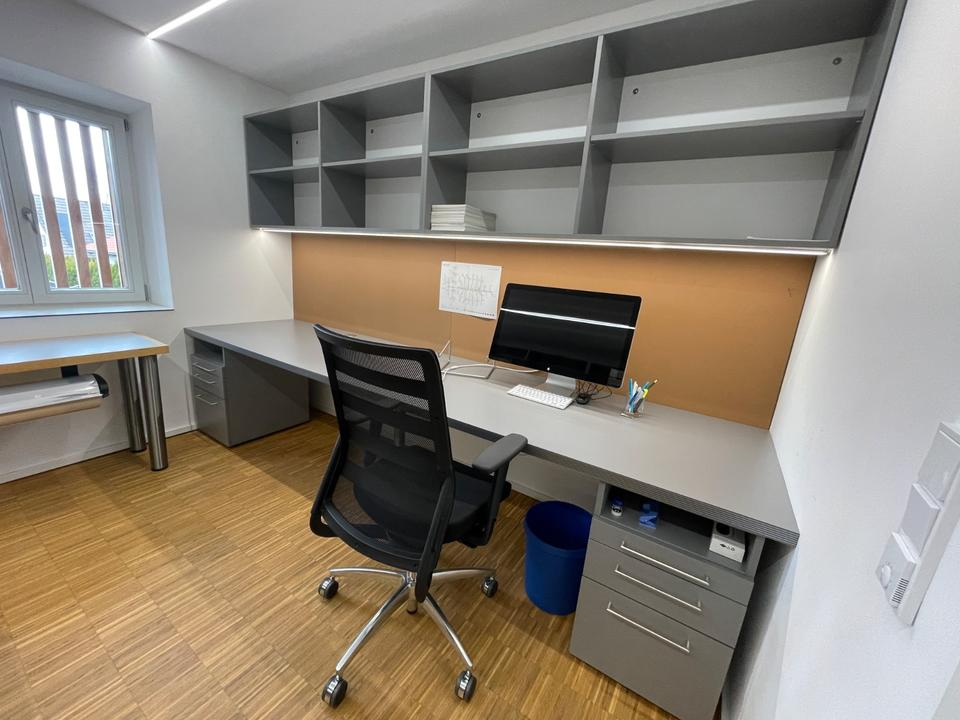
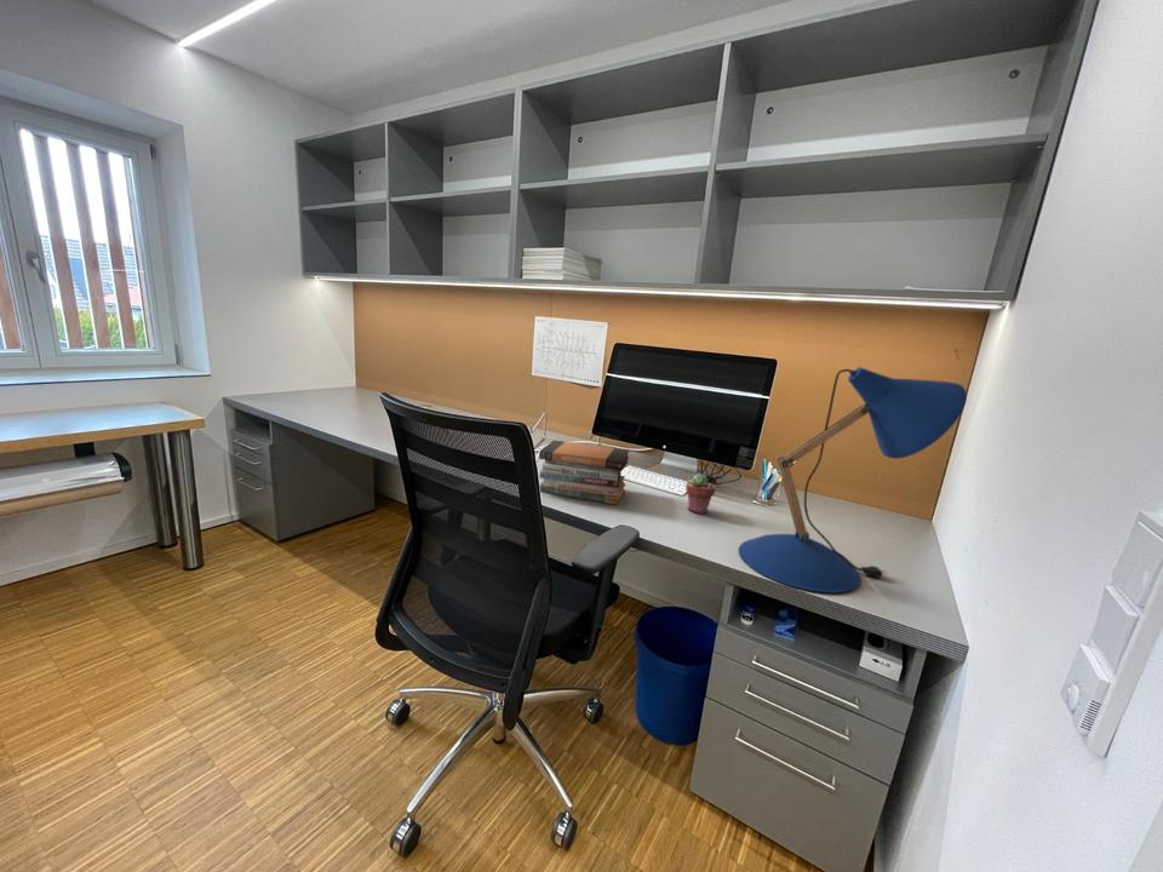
+ desk lamp (819, 461)
+ potted succulent (699, 492)
+ book stack (583, 470)
